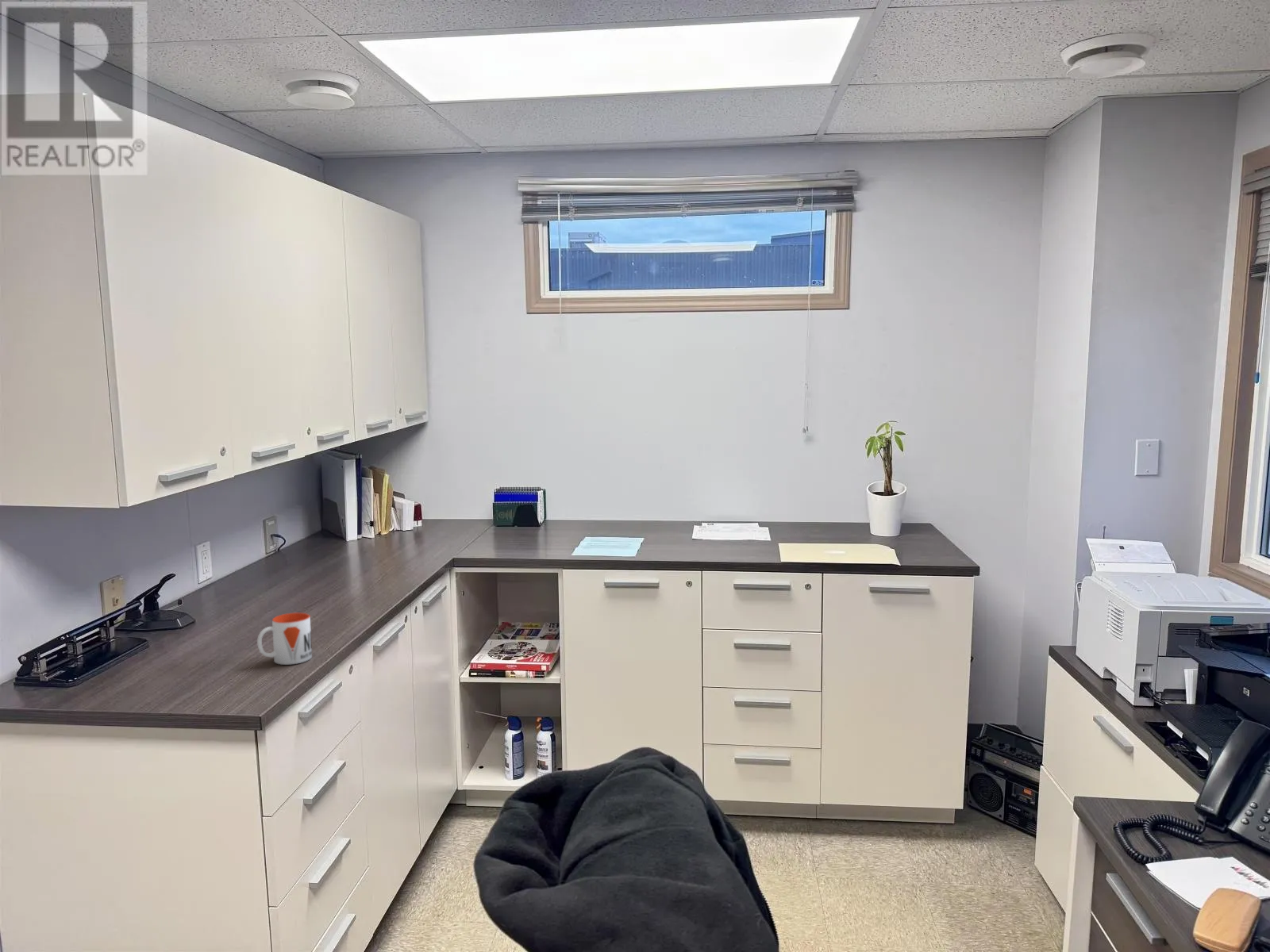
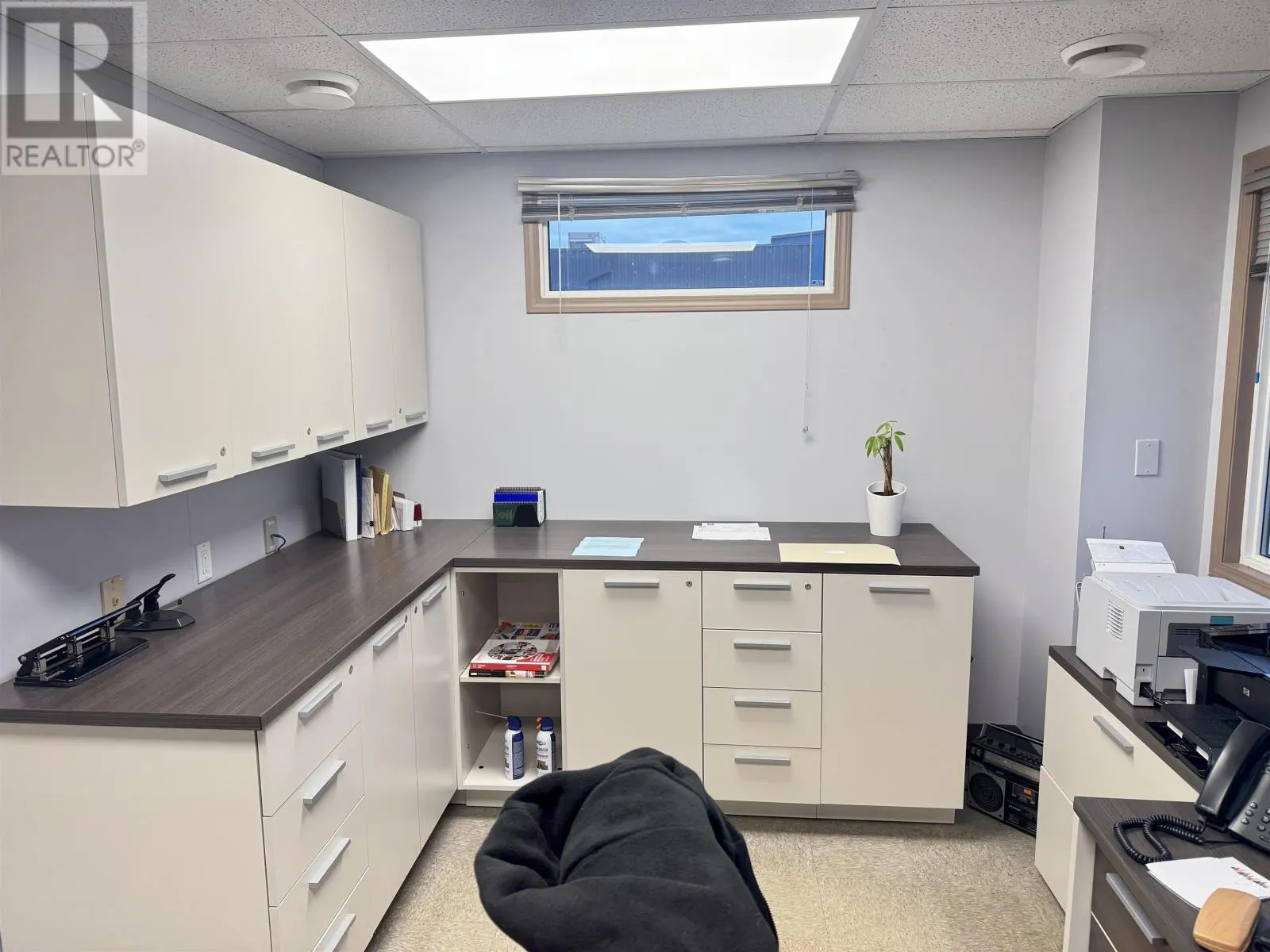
- mug (284, 639)
